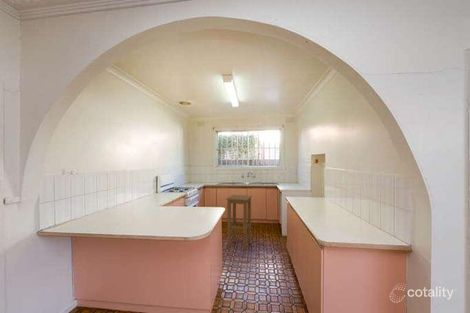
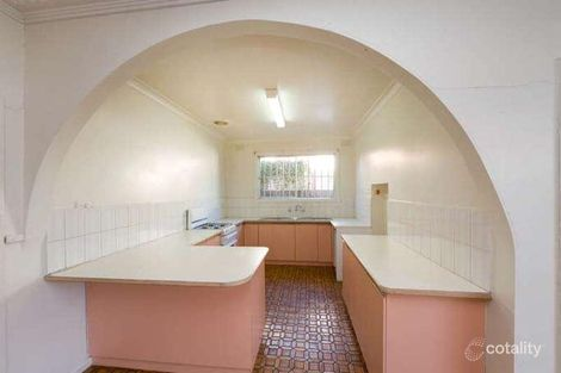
- stool (239, 221)
